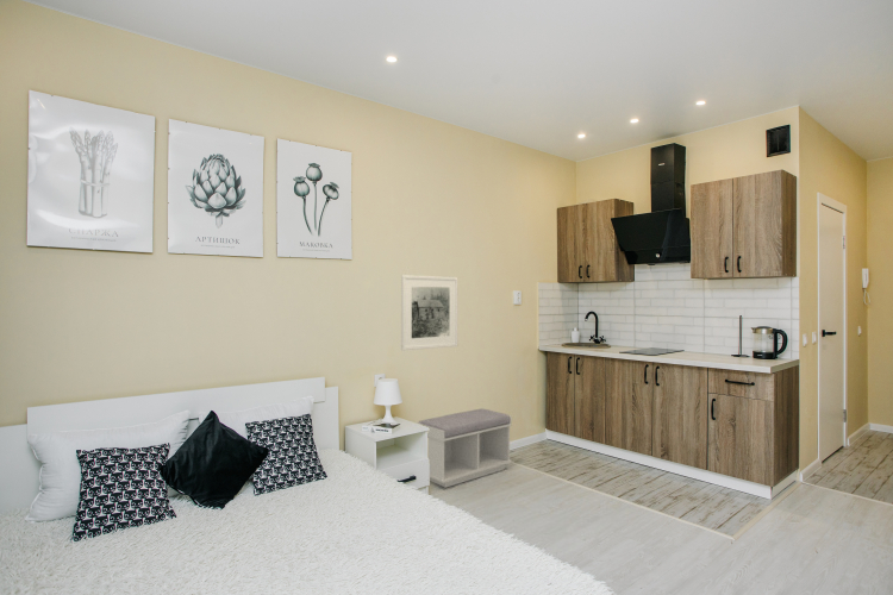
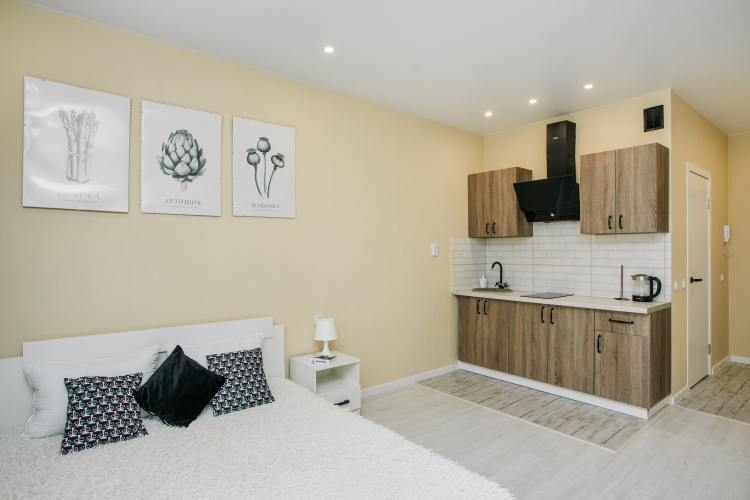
- bench (464, 444)
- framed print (430, 312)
